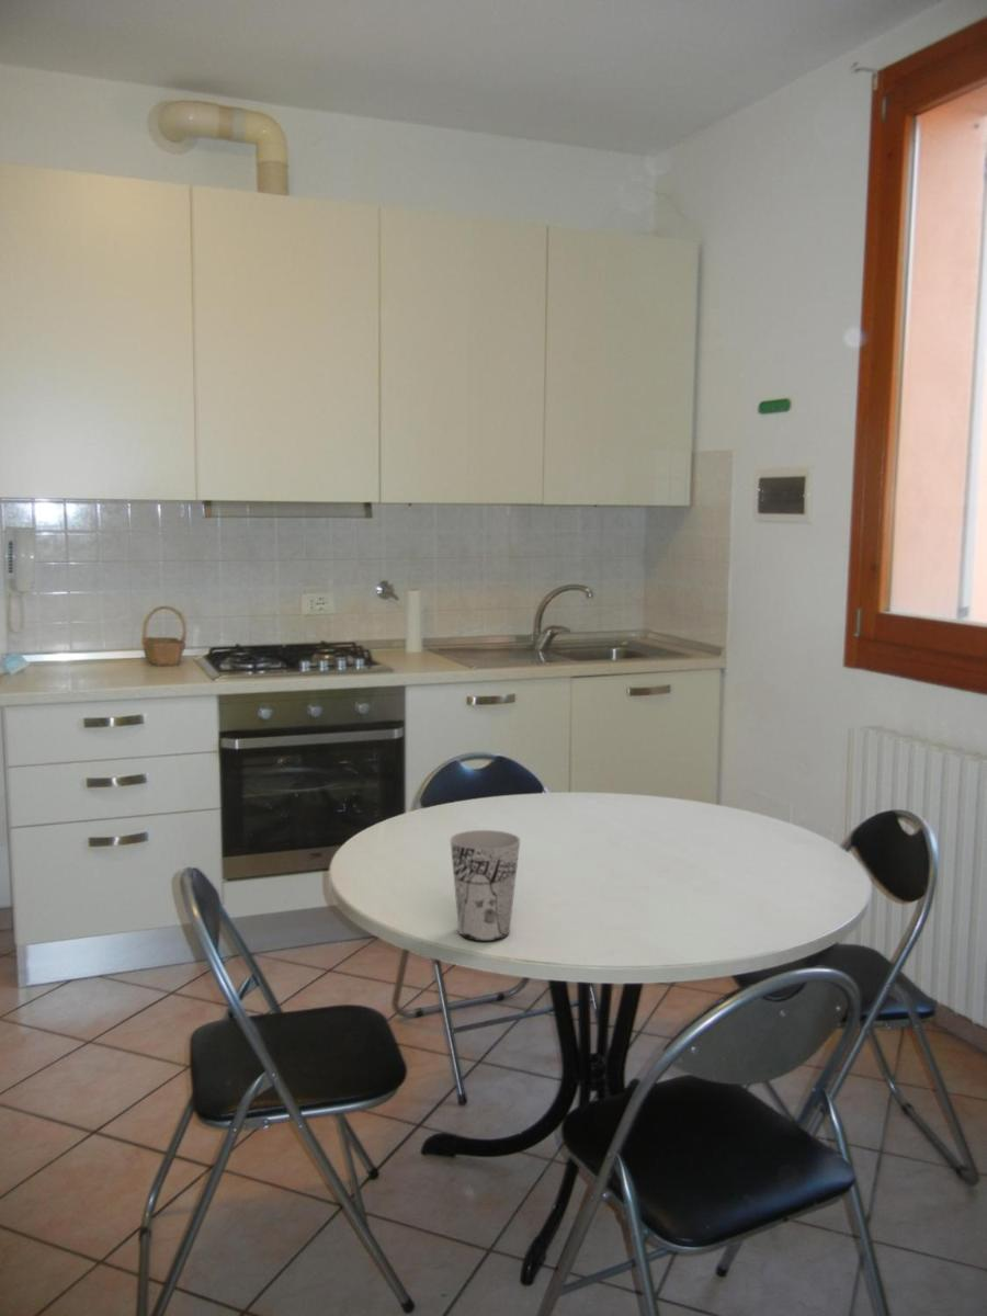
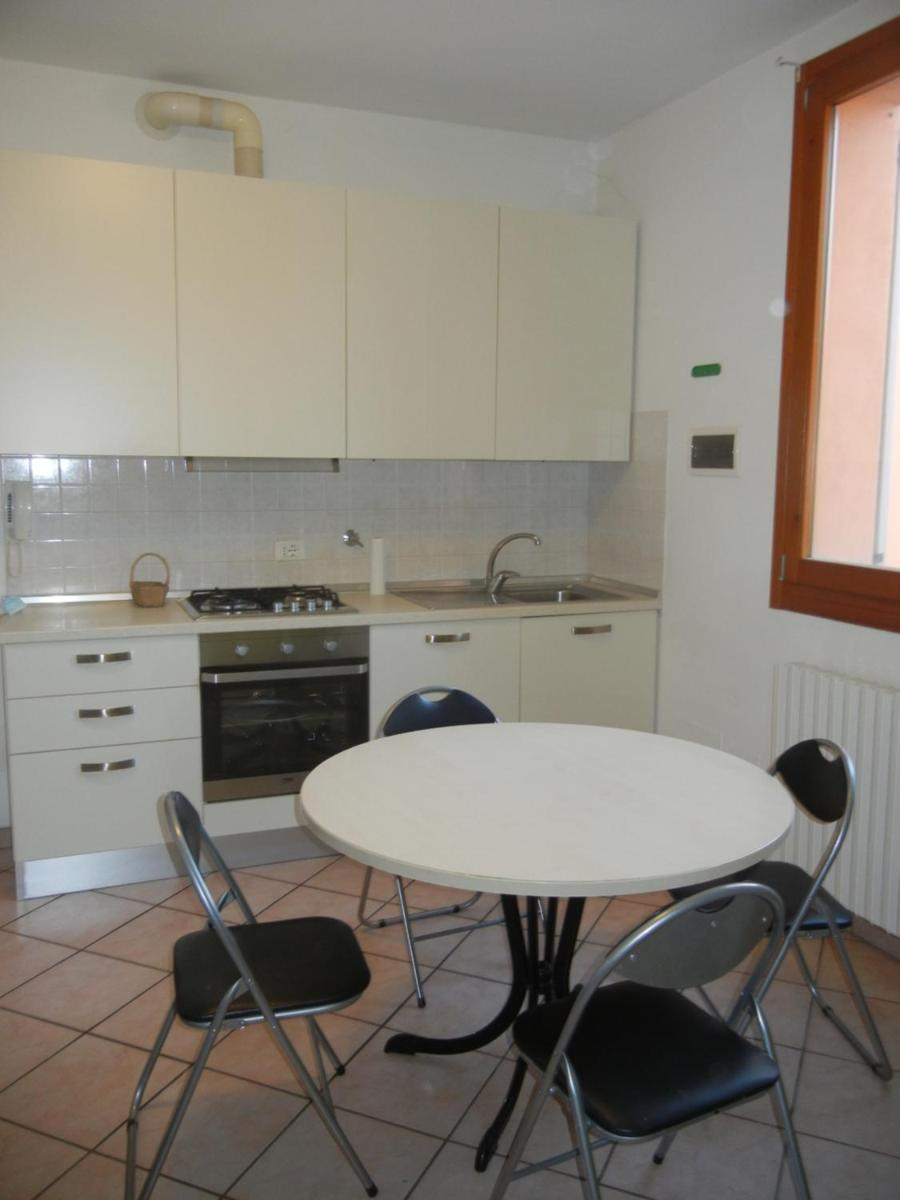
- cup (484, 885)
